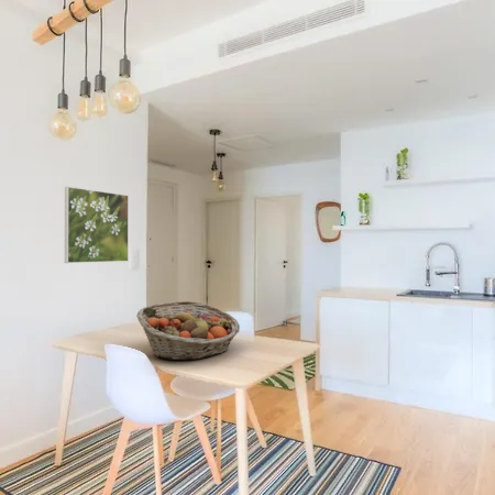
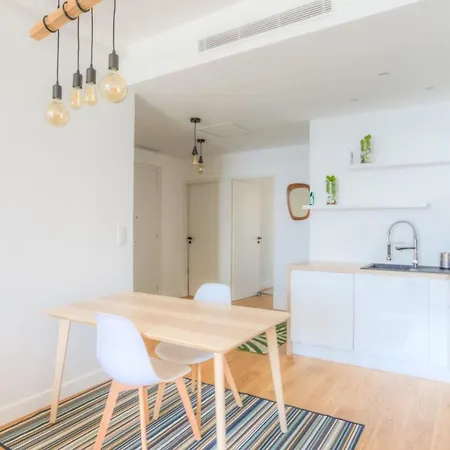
- fruit basket (189, 328)
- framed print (98, 227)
